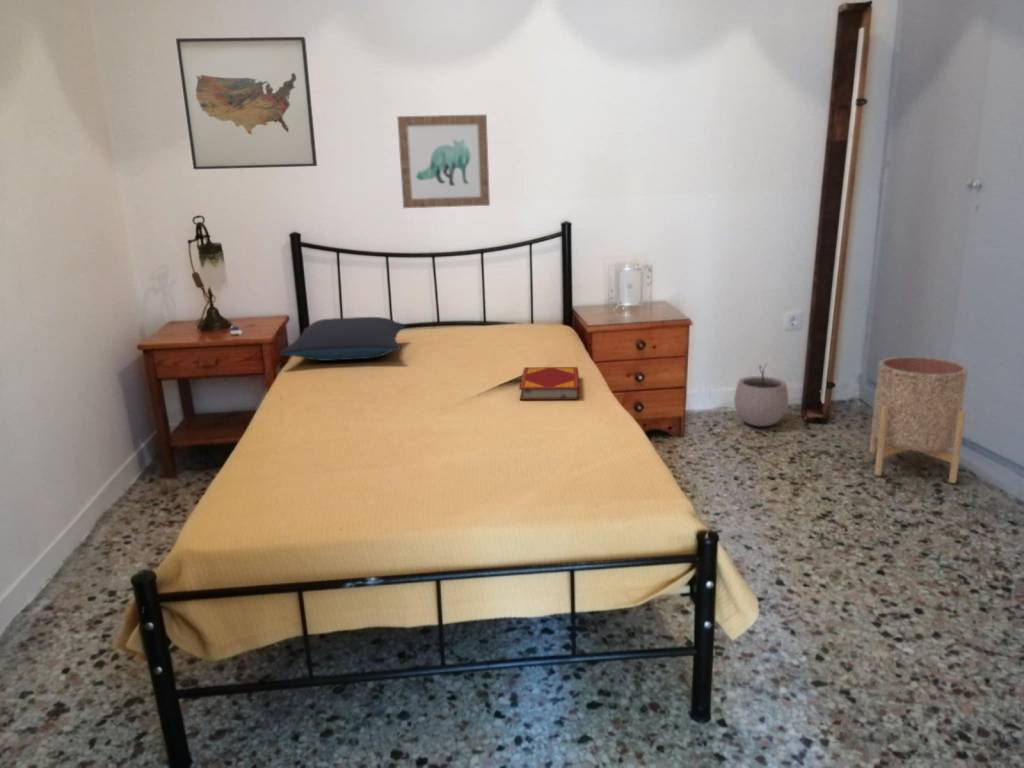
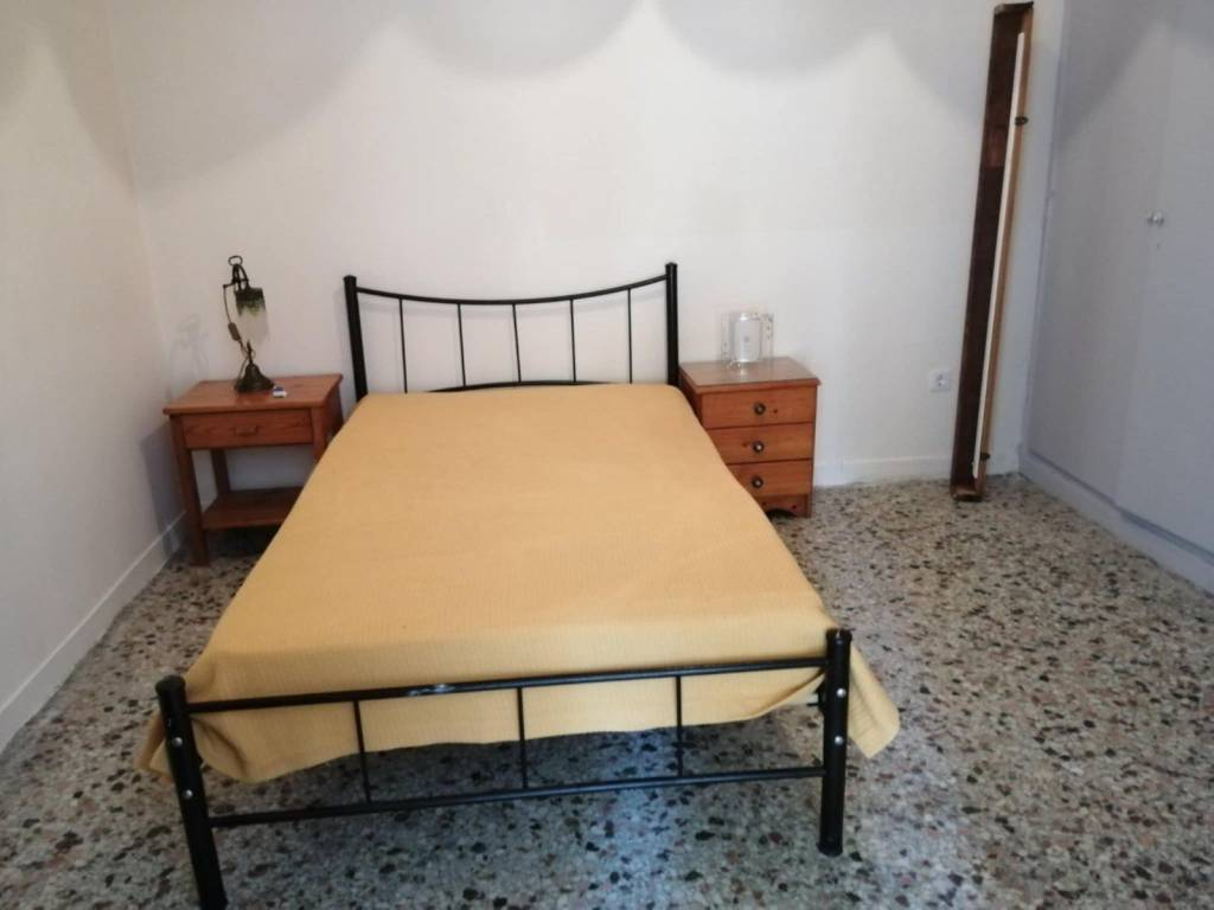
- planter (916, 416)
- pillow (347, 338)
- wall art (444, 161)
- hardback book (550, 382)
- wall art (248, 104)
- plant pot (761, 393)
